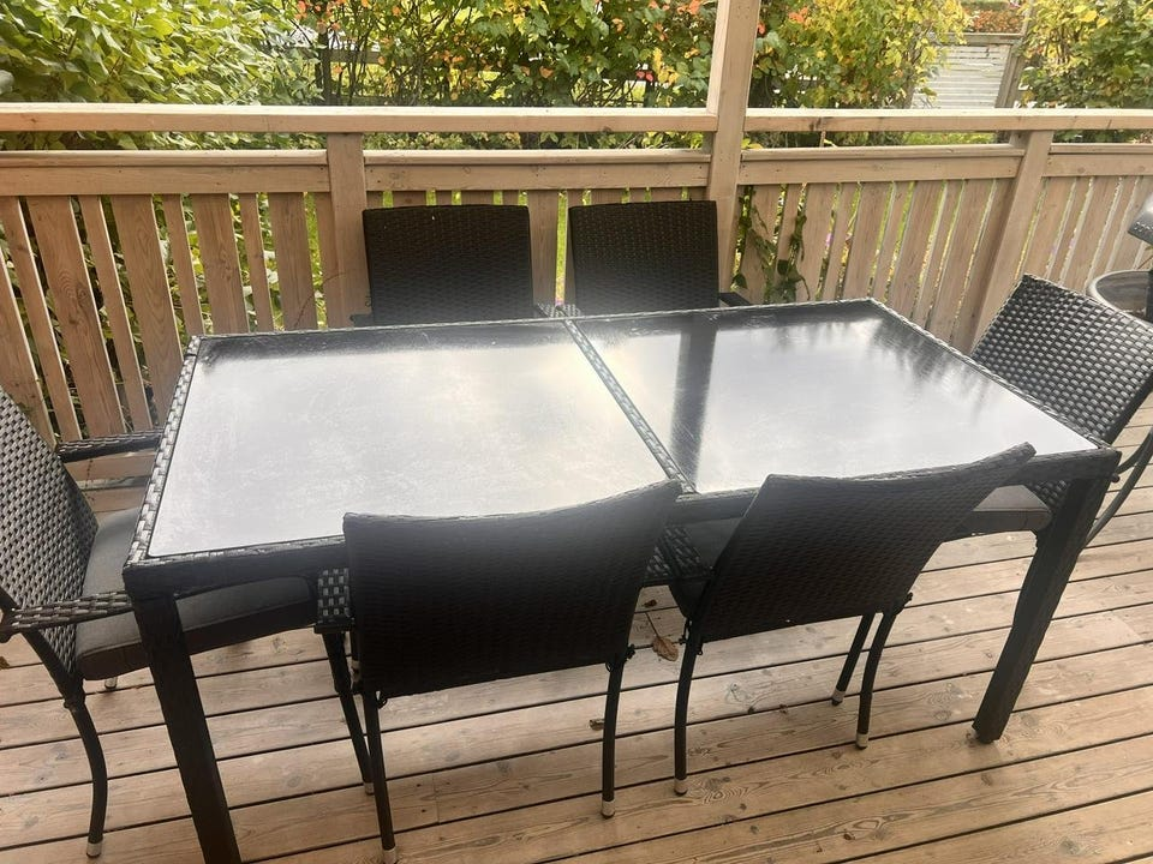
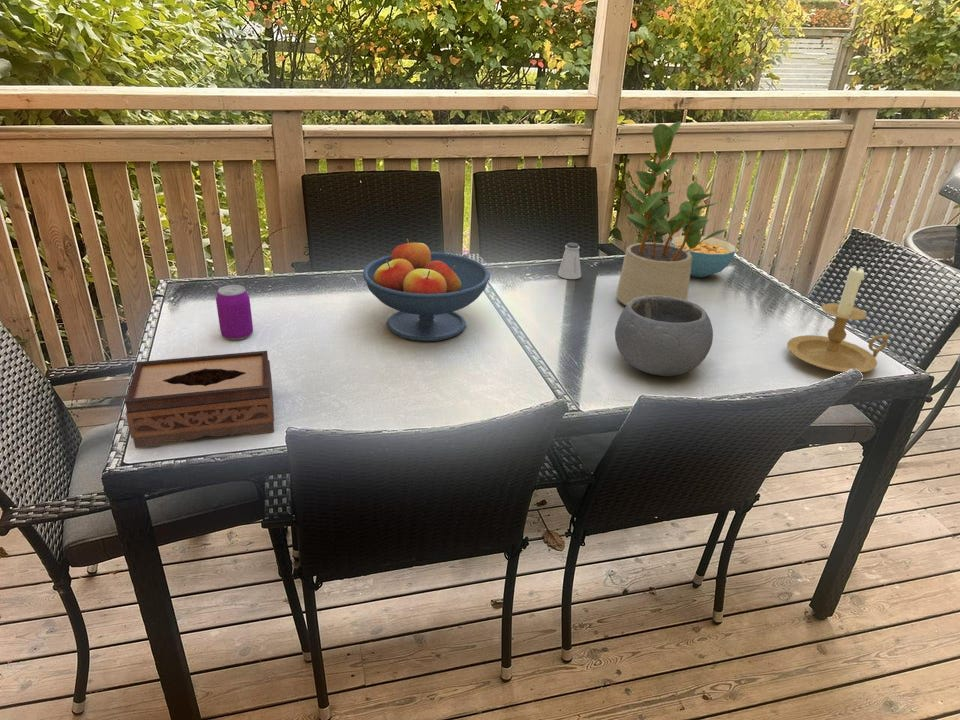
+ cereal bowl (700, 259)
+ bowl (662, 338)
+ saltshaker (571, 259)
+ potted plant (674, 219)
+ beverage can (234, 312)
+ fruit bowl (426, 289)
+ candle holder (843, 315)
+ tissue box (205, 396)
